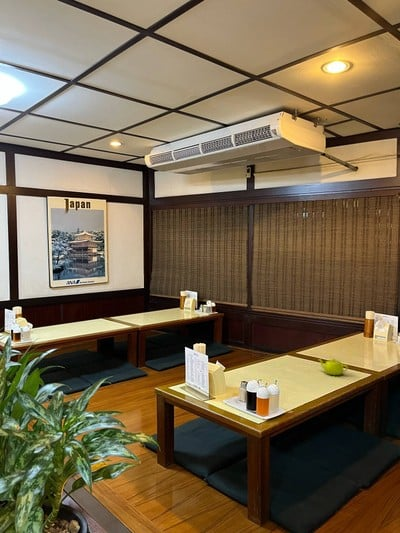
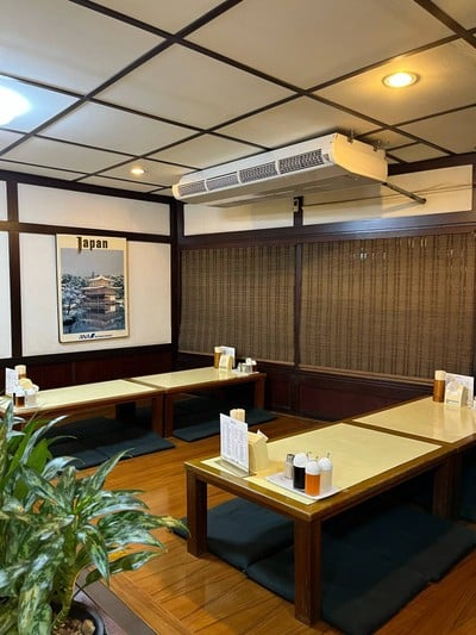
- teapot (332, 365)
